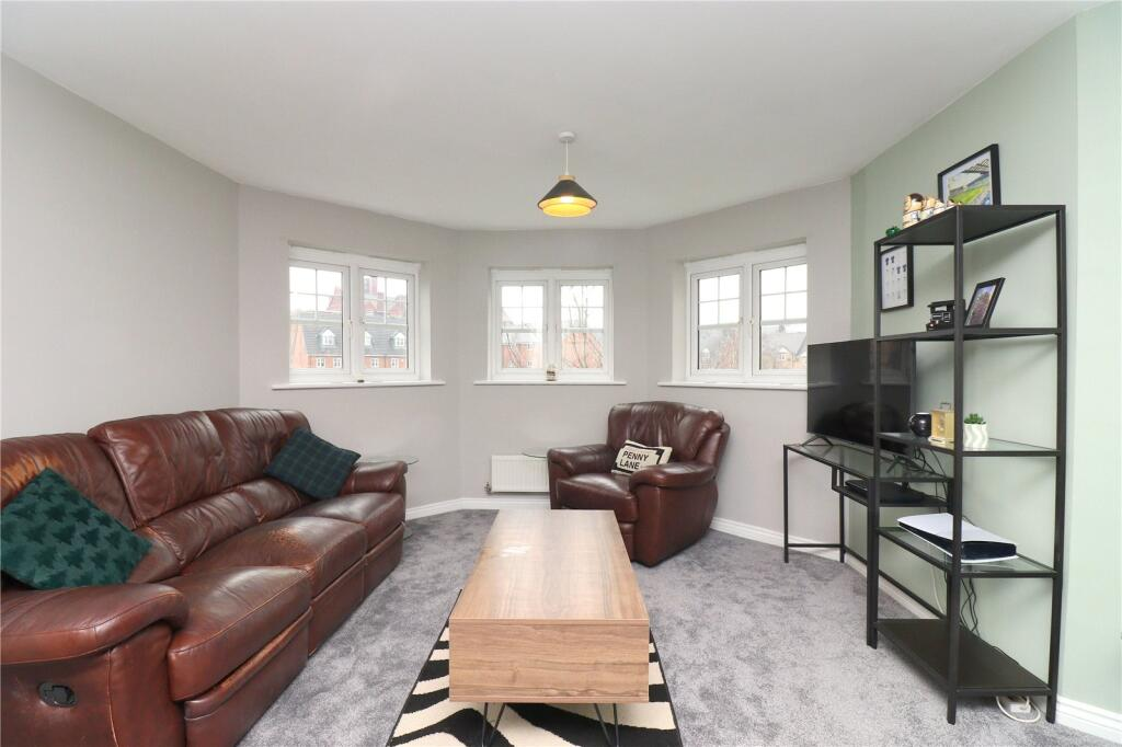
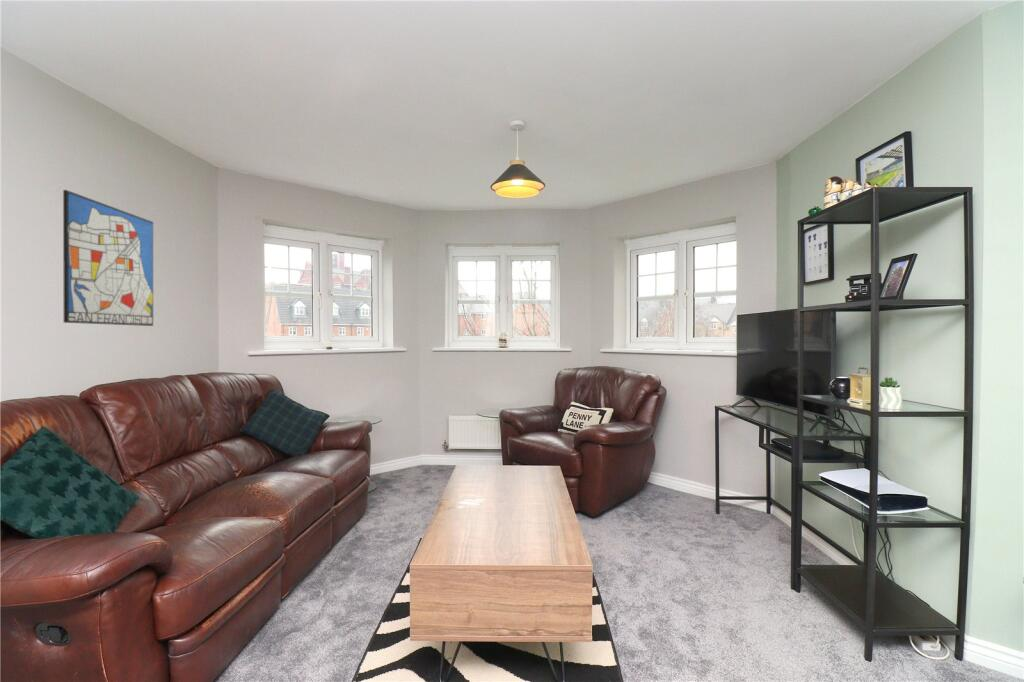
+ wall art (114, 266)
